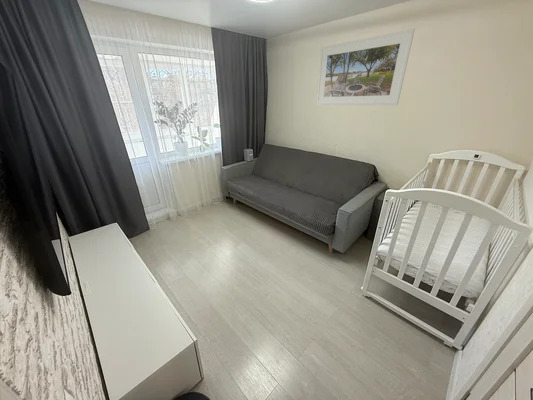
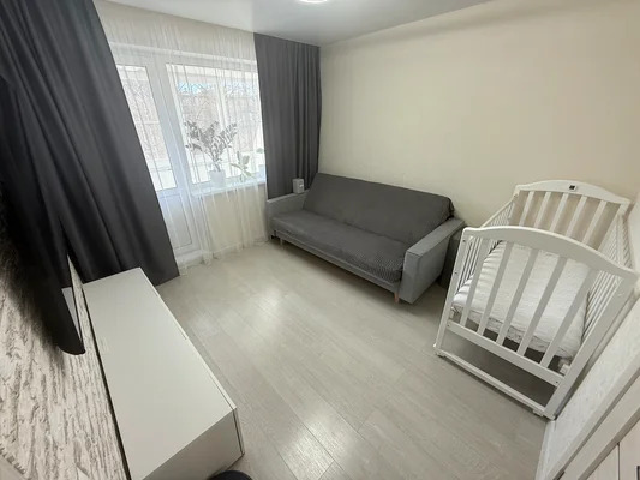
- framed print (356, 74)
